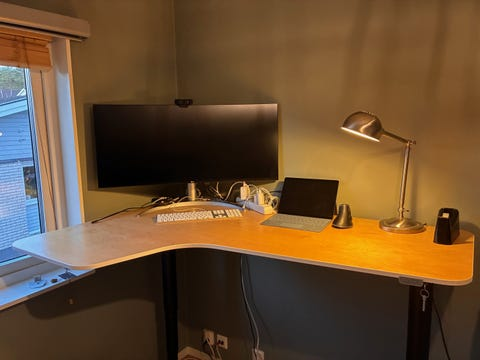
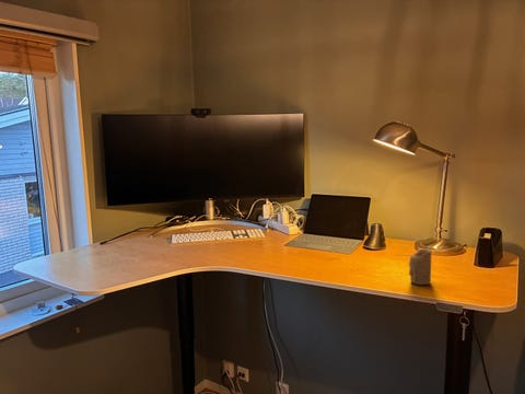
+ candle (419, 266)
